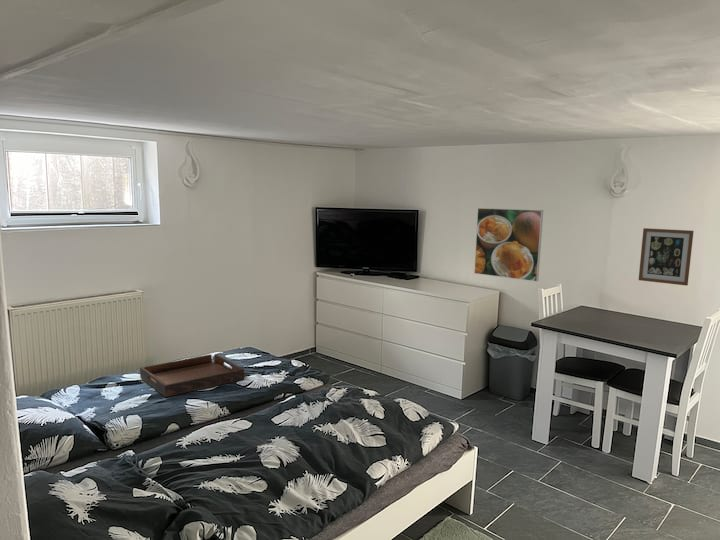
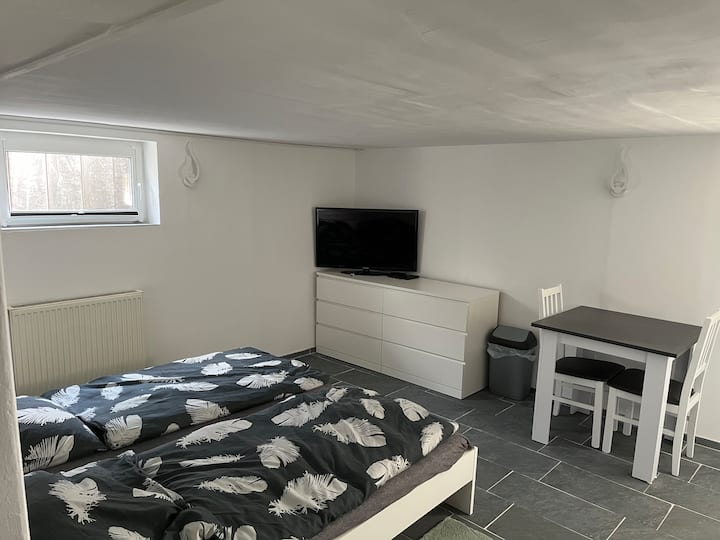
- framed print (507, 243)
- wall art (665, 256)
- serving tray (192, 373)
